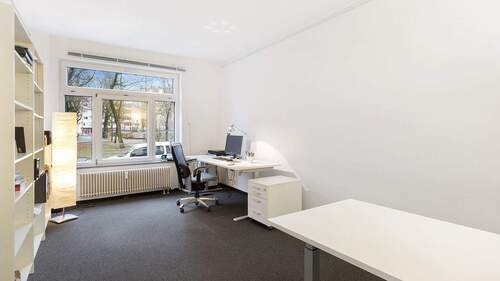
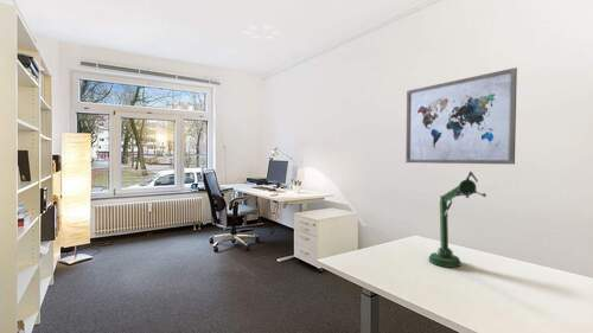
+ desk lamp (446, 220)
+ wall art (453, 122)
